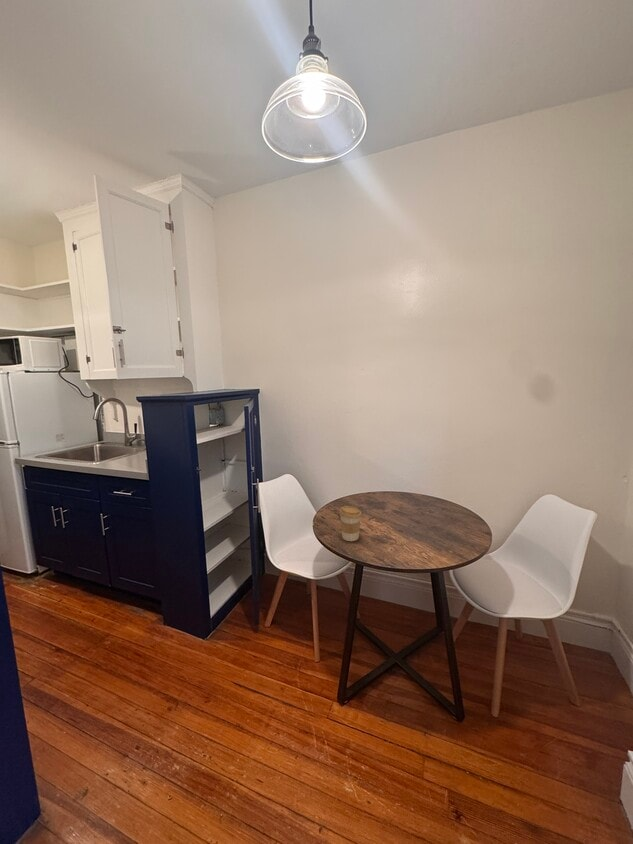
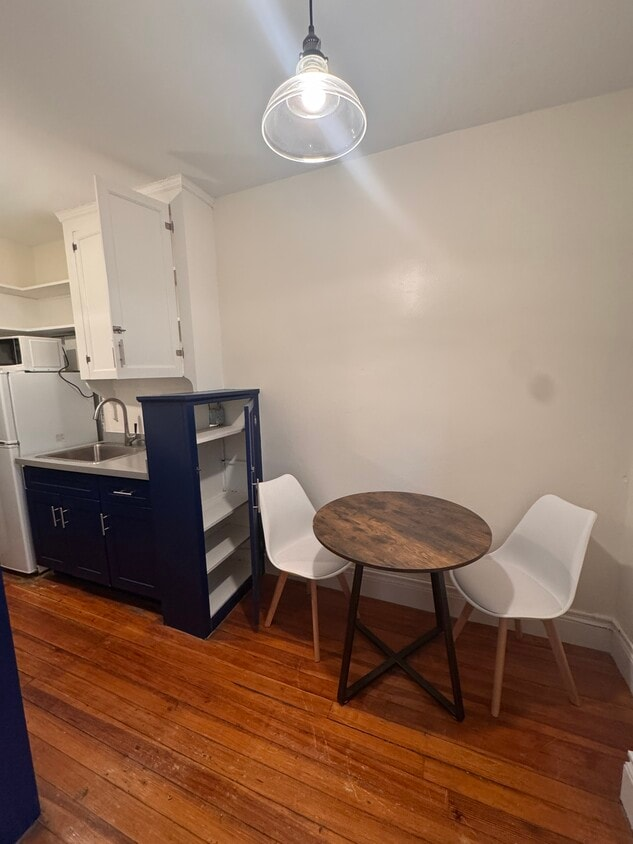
- coffee cup (350, 522)
